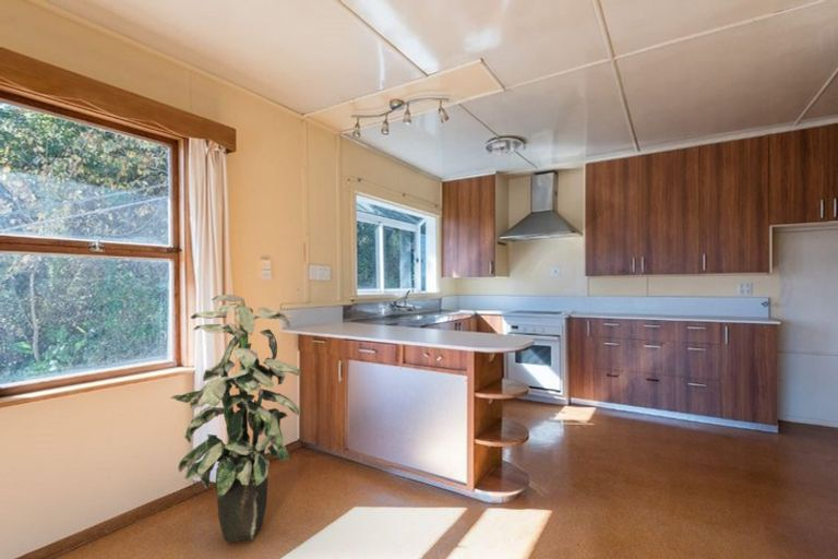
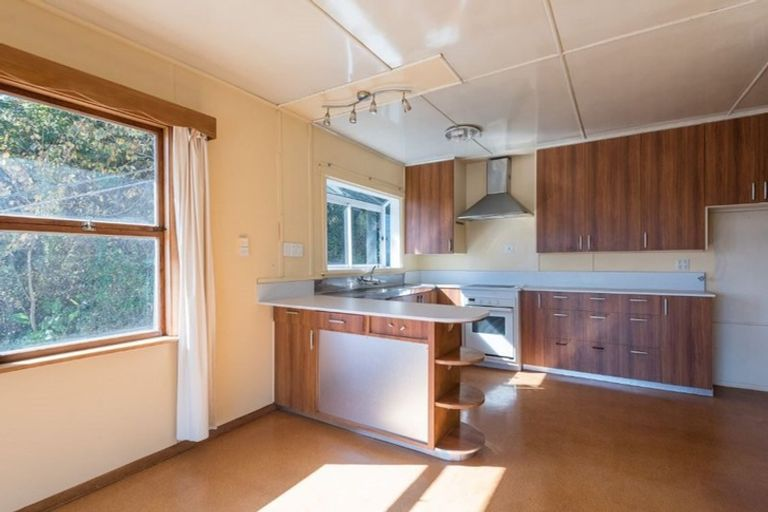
- indoor plant (237, 411)
